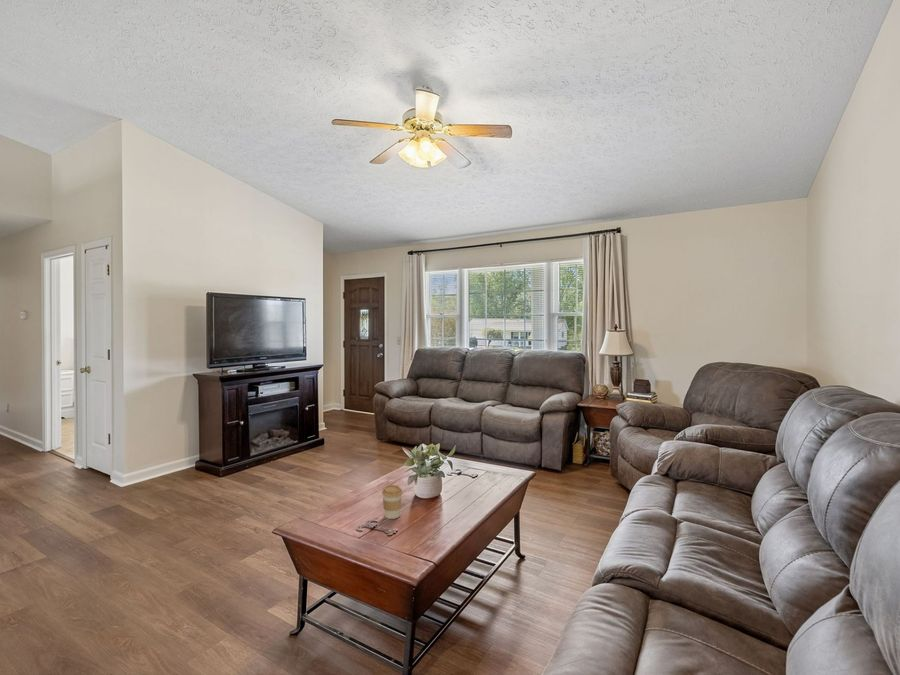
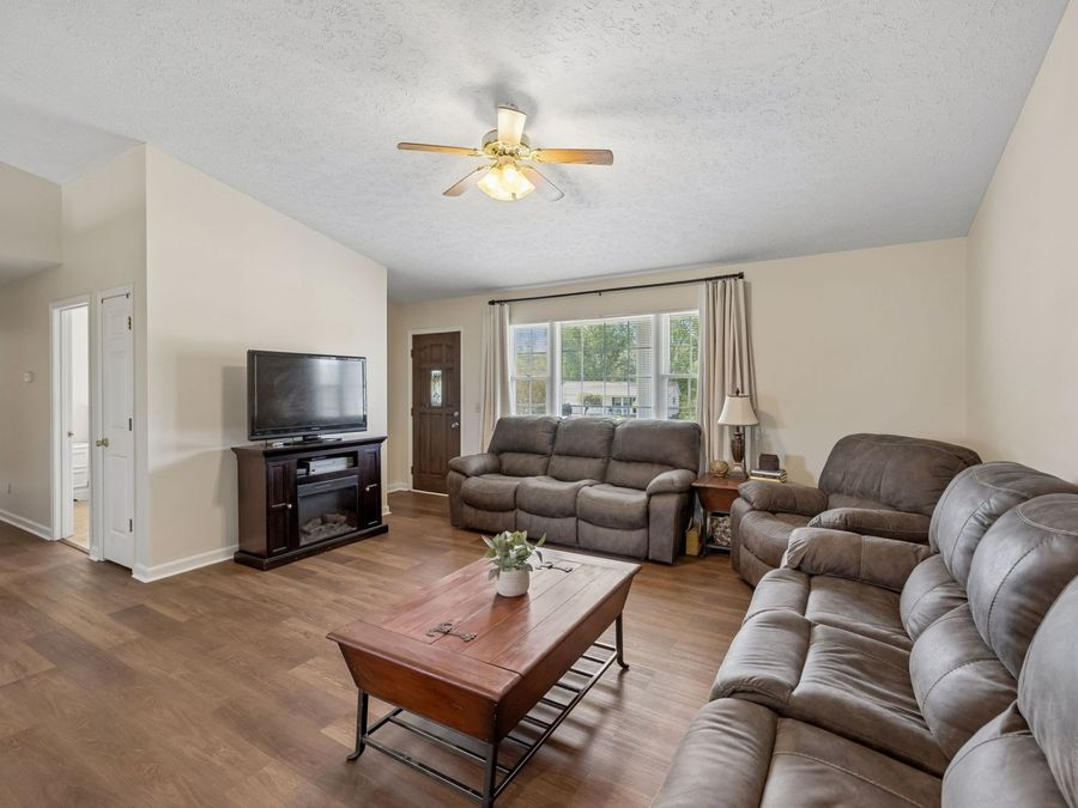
- coffee cup (392, 501)
